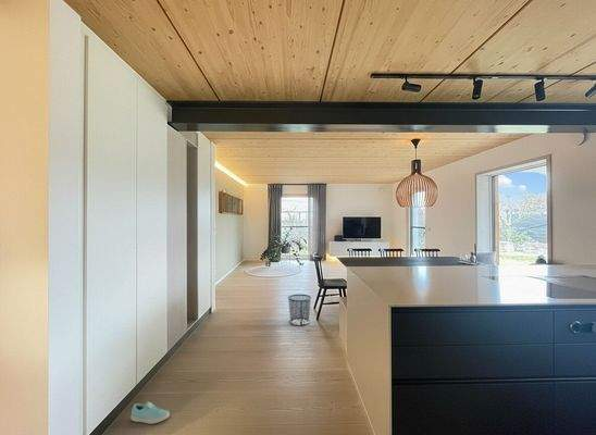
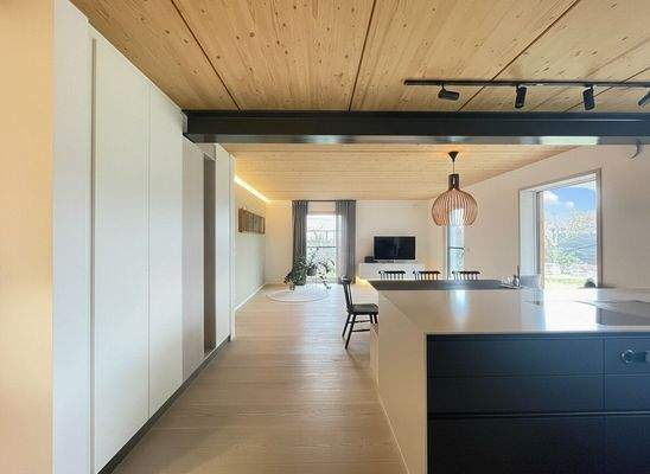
- waste bin (299, 309)
- sneaker (149, 411)
